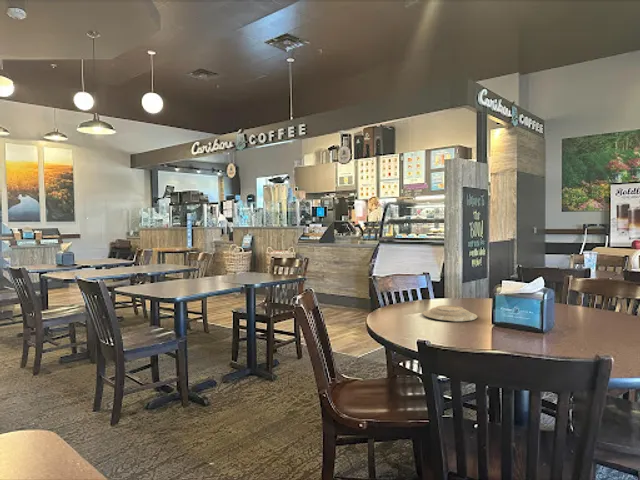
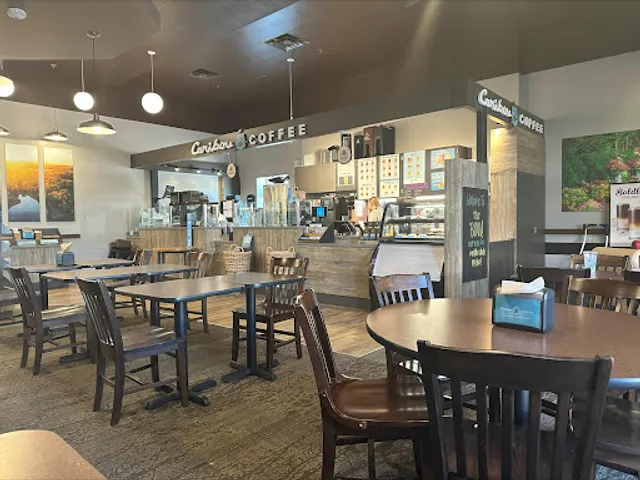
- plate (449, 311)
